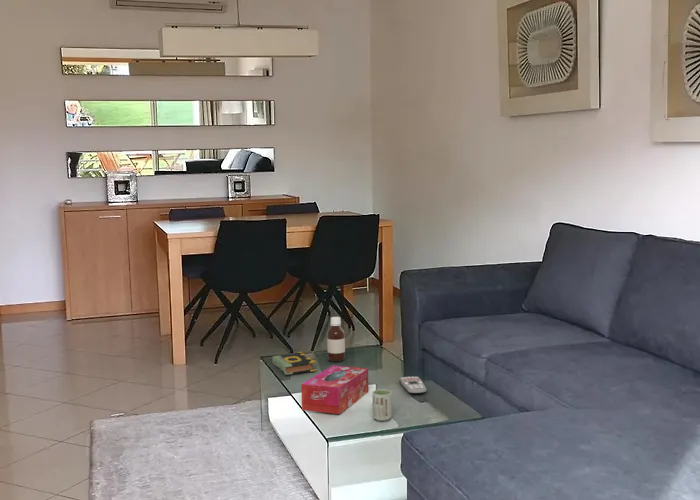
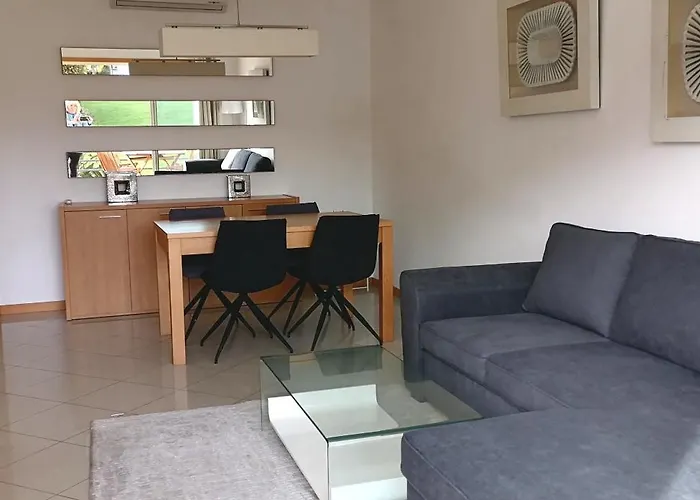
- bottle (335, 338)
- tissue box (336, 388)
- cup (382, 405)
- remote control (413, 385)
- book (292, 361)
